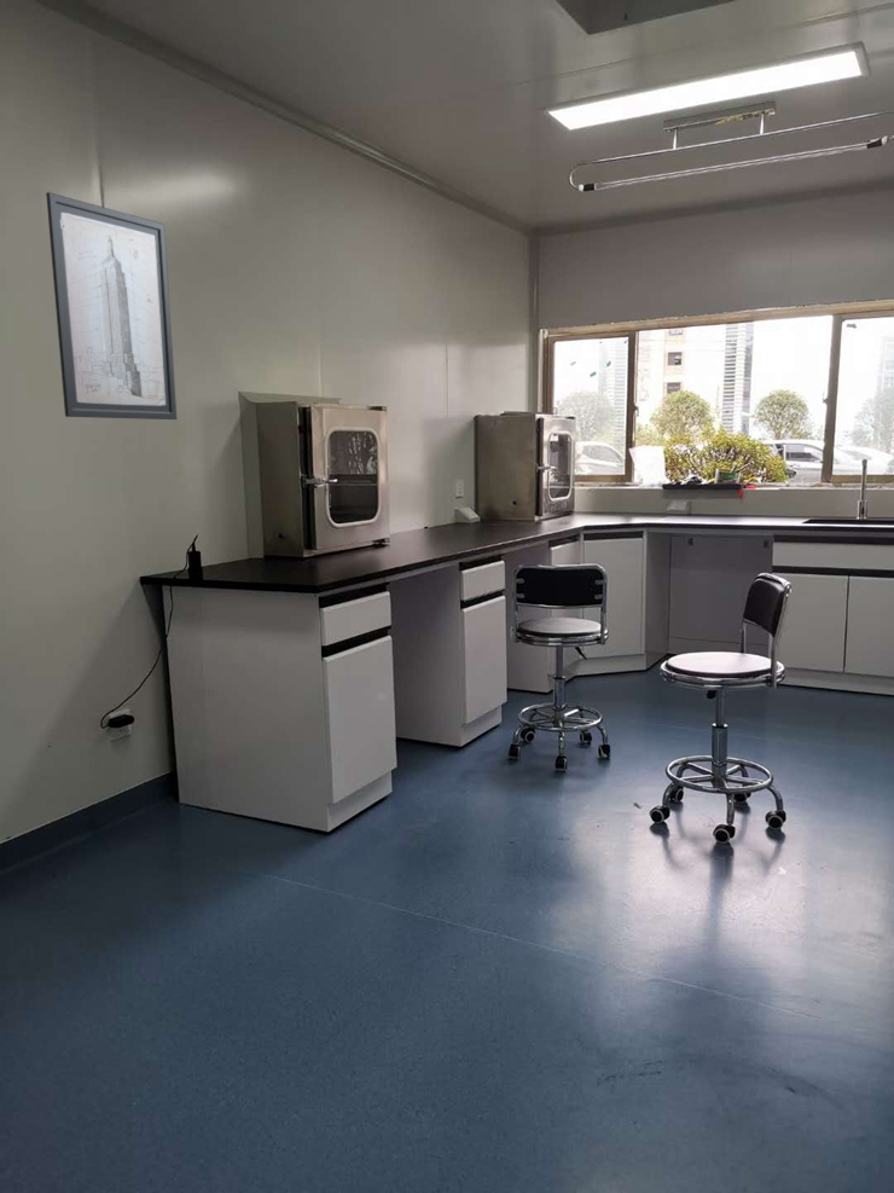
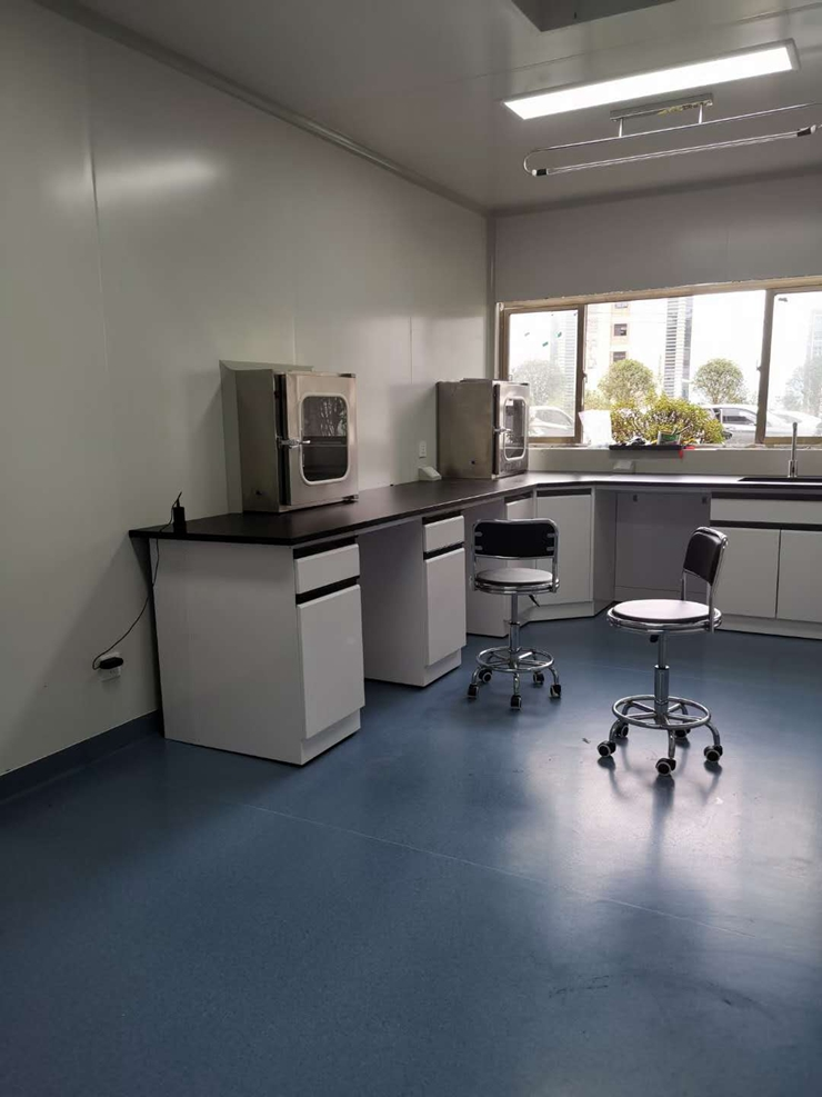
- wall art (116, 315)
